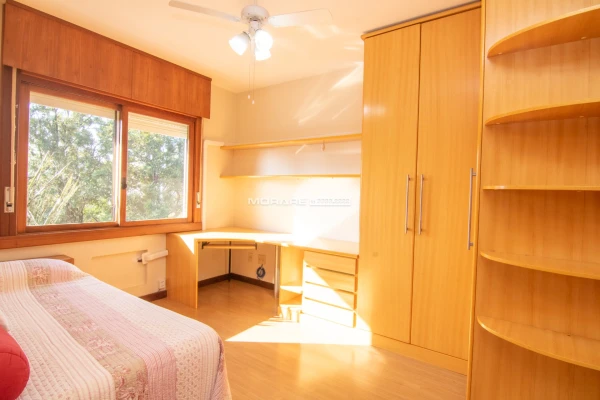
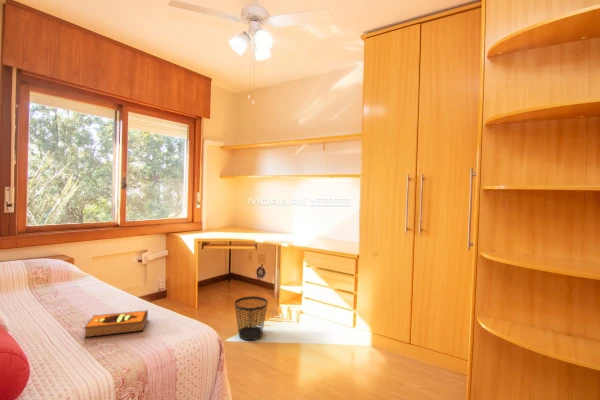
+ wastebasket (250, 318)
+ hardback book (118, 322)
